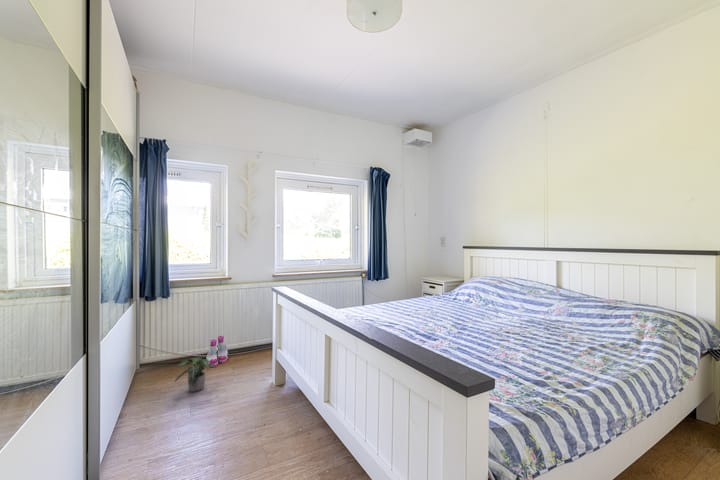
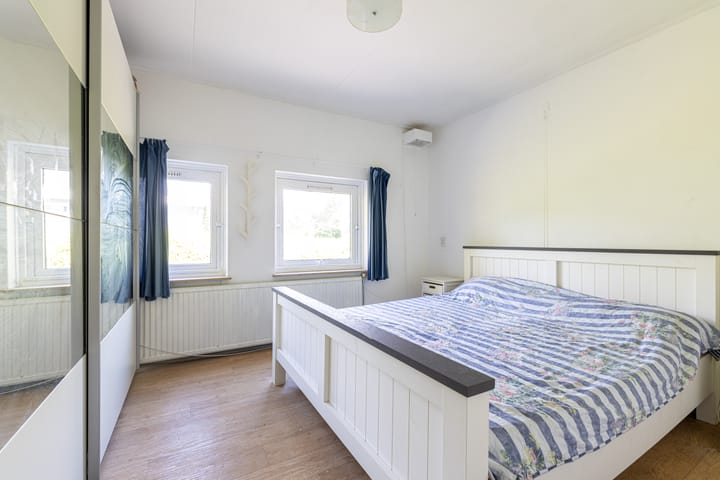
- boots (217, 350)
- potted plant (194, 374)
